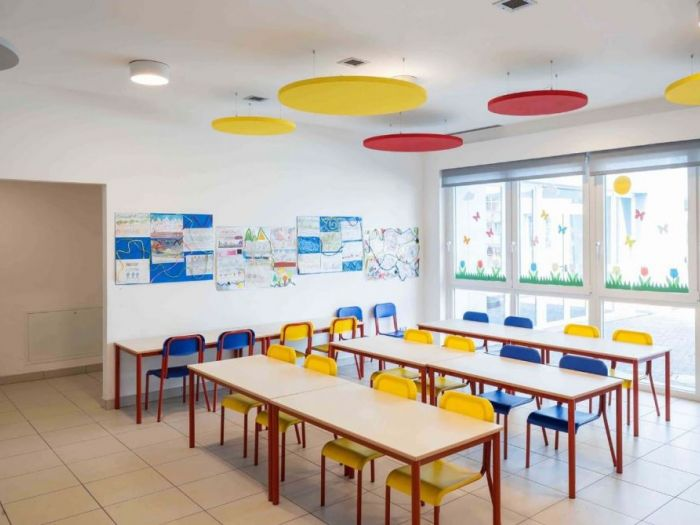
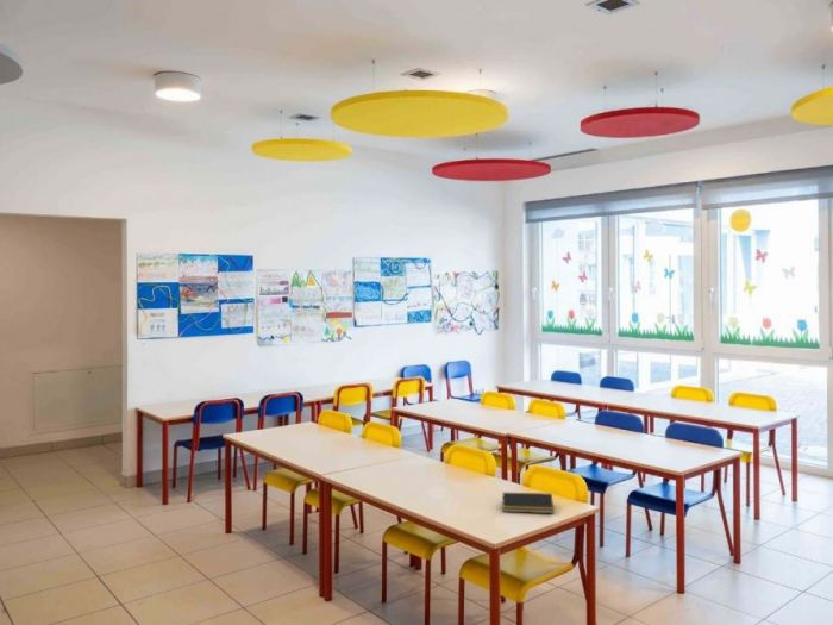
+ notepad (527, 502)
